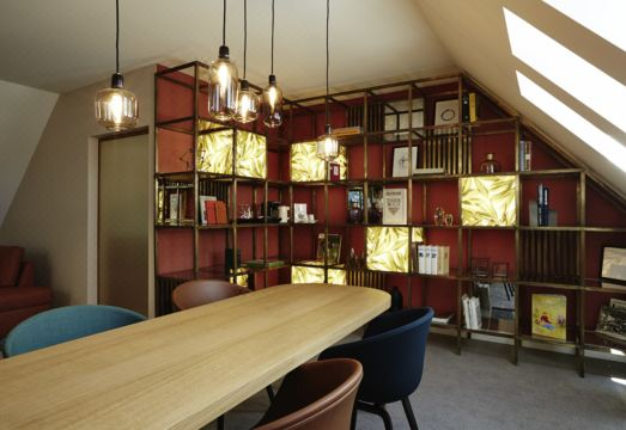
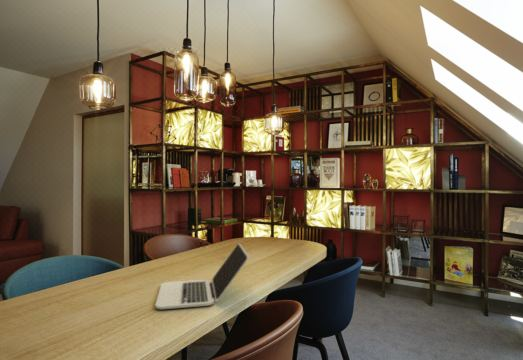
+ laptop (202, 280)
